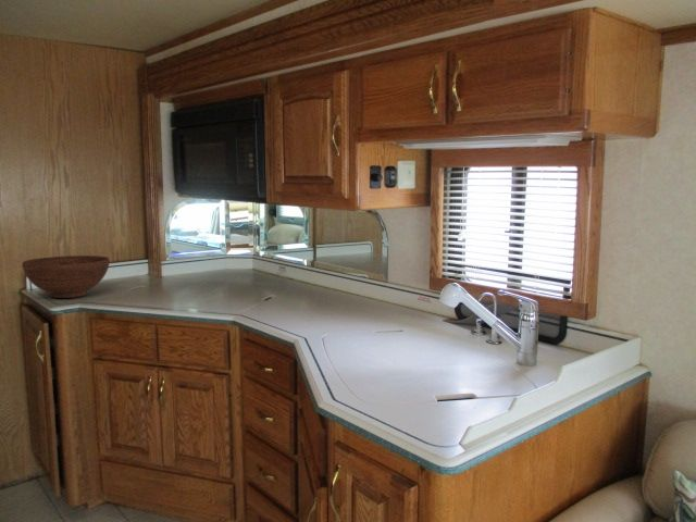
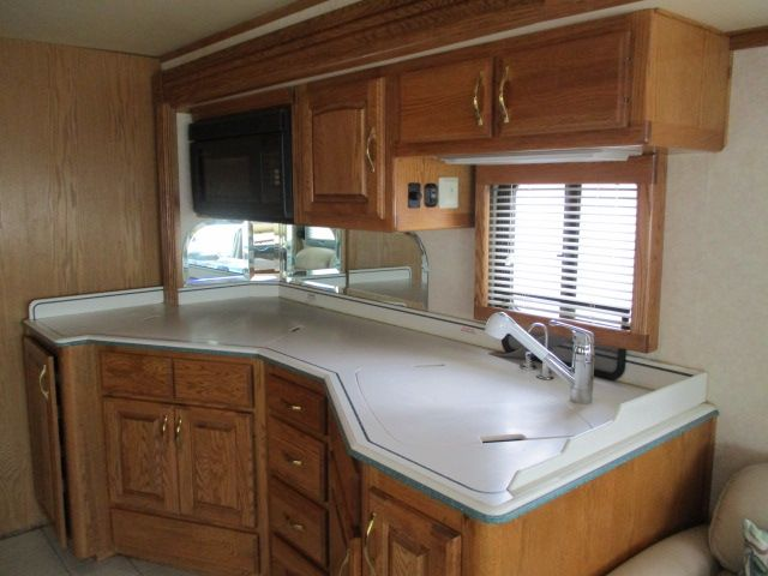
- fruit bowl (67, 277)
